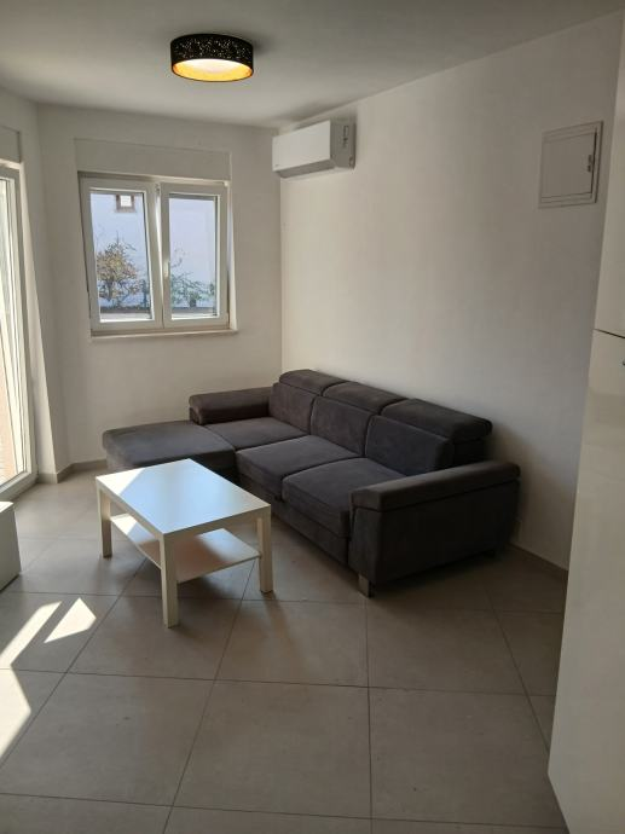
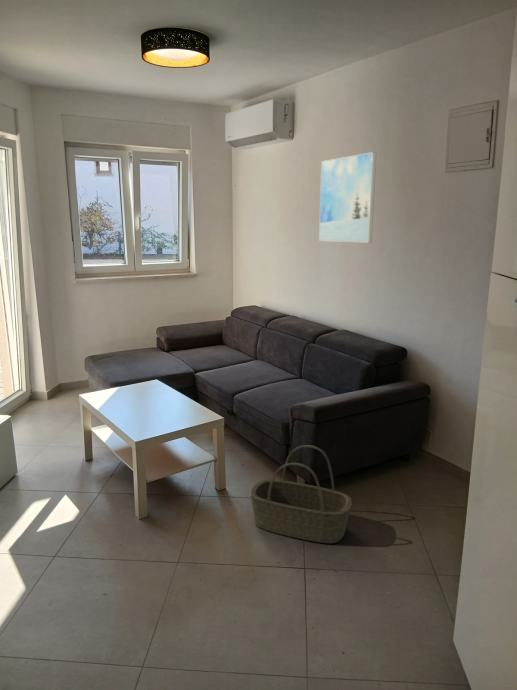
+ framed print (345, 200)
+ basket (300, 490)
